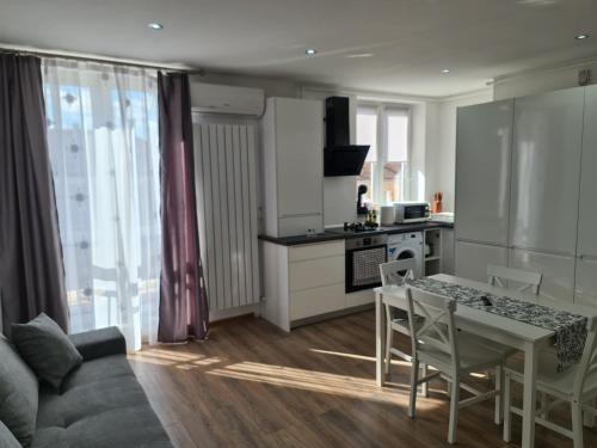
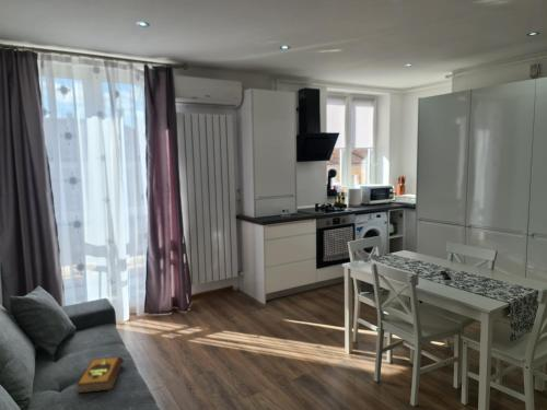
+ hardback book (102, 373)
